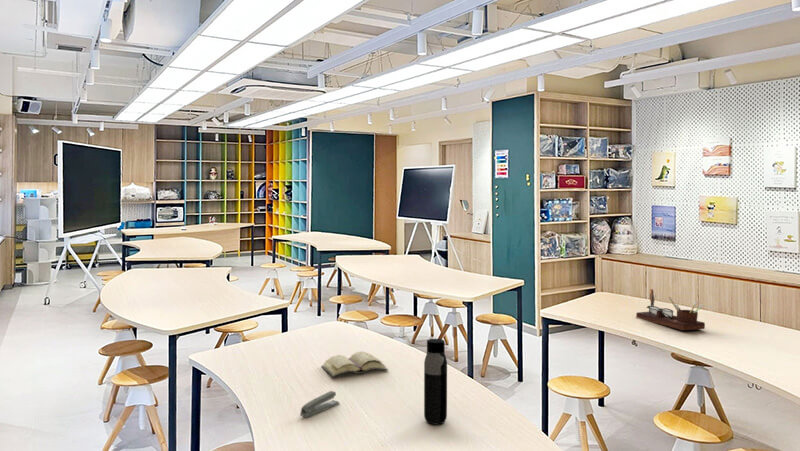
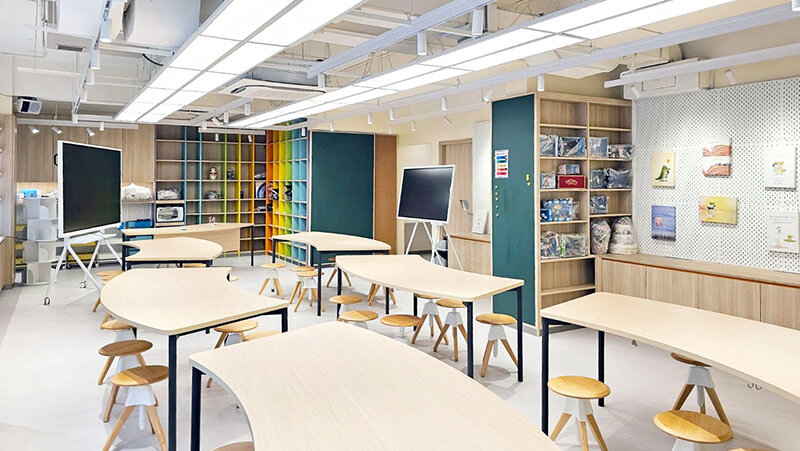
- diary (354, 362)
- water bottle (435, 380)
- stapler (320, 402)
- desk organizer (670, 309)
